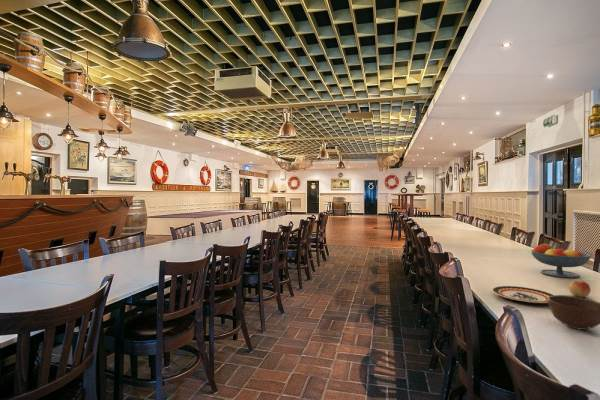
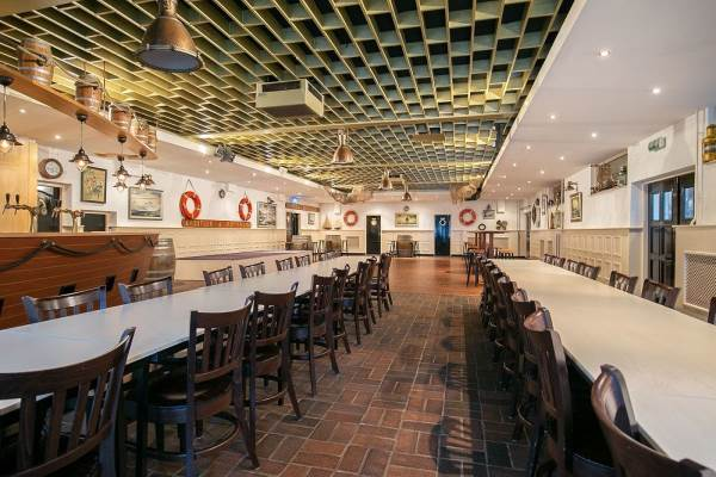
- fruit bowl (559, 259)
- plate (523, 295)
- apple (579, 288)
- bowl (575, 314)
